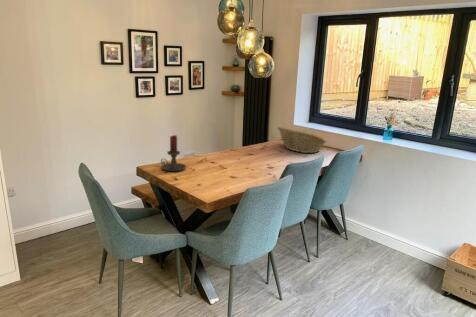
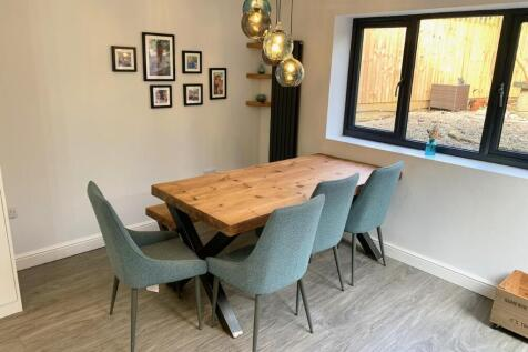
- candle holder (171, 151)
- fruit basket (301, 138)
